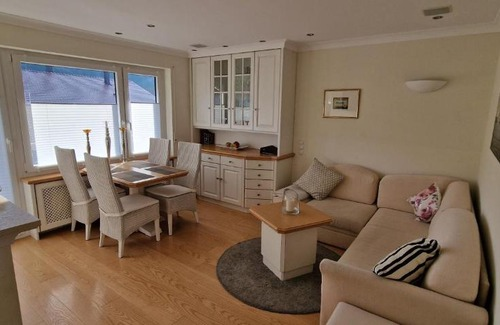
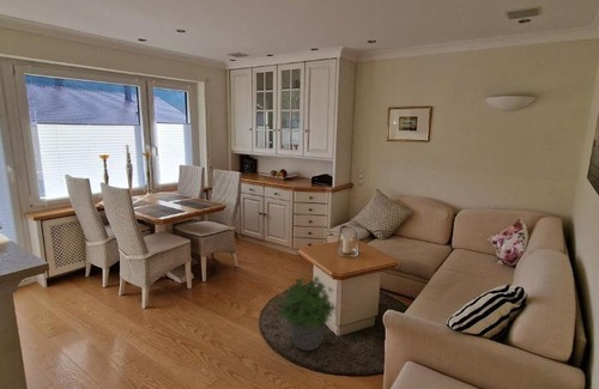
+ potted plant (307, 311)
